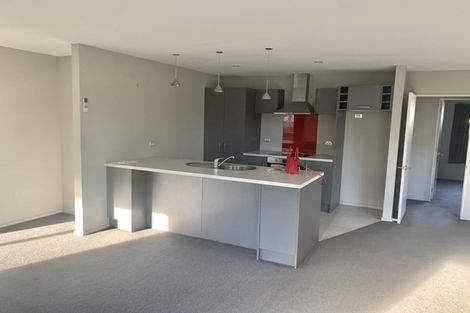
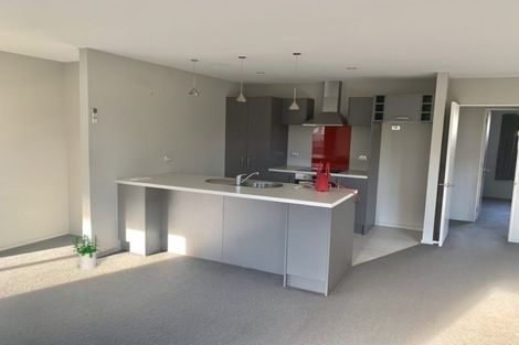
+ potted plant (85, 251)
